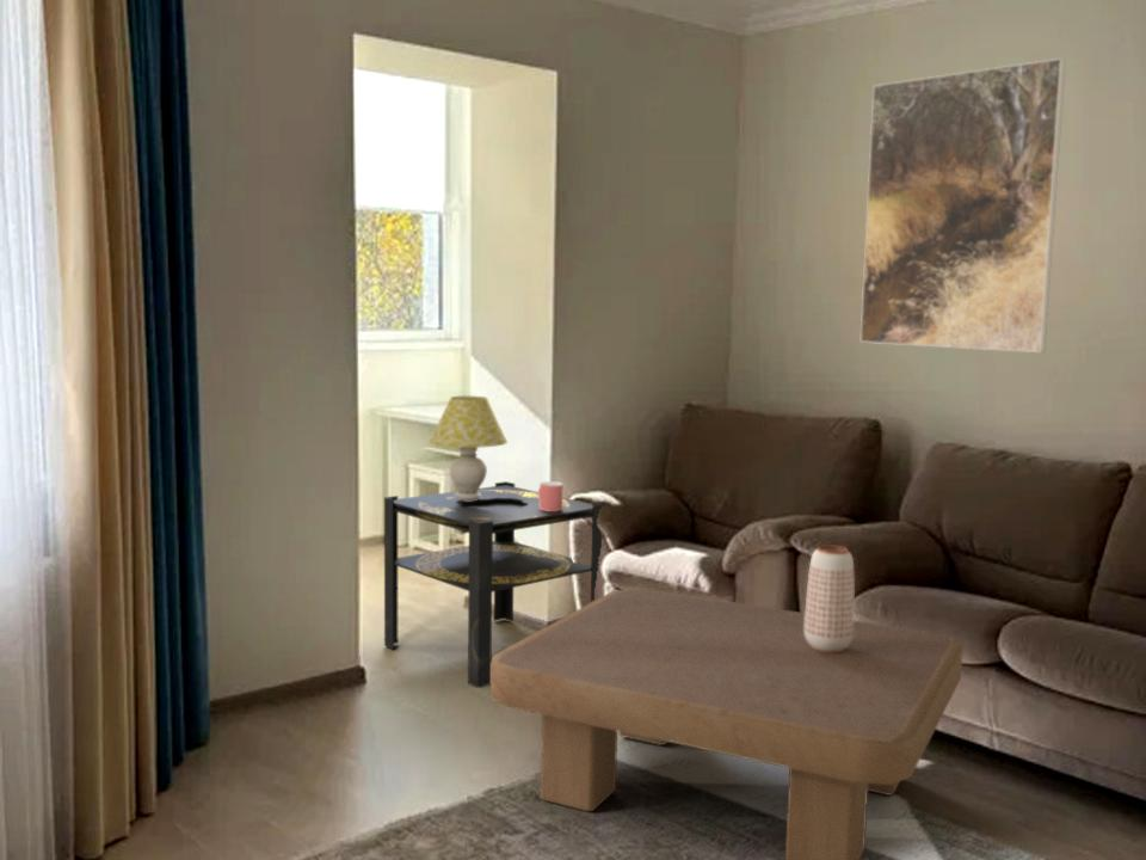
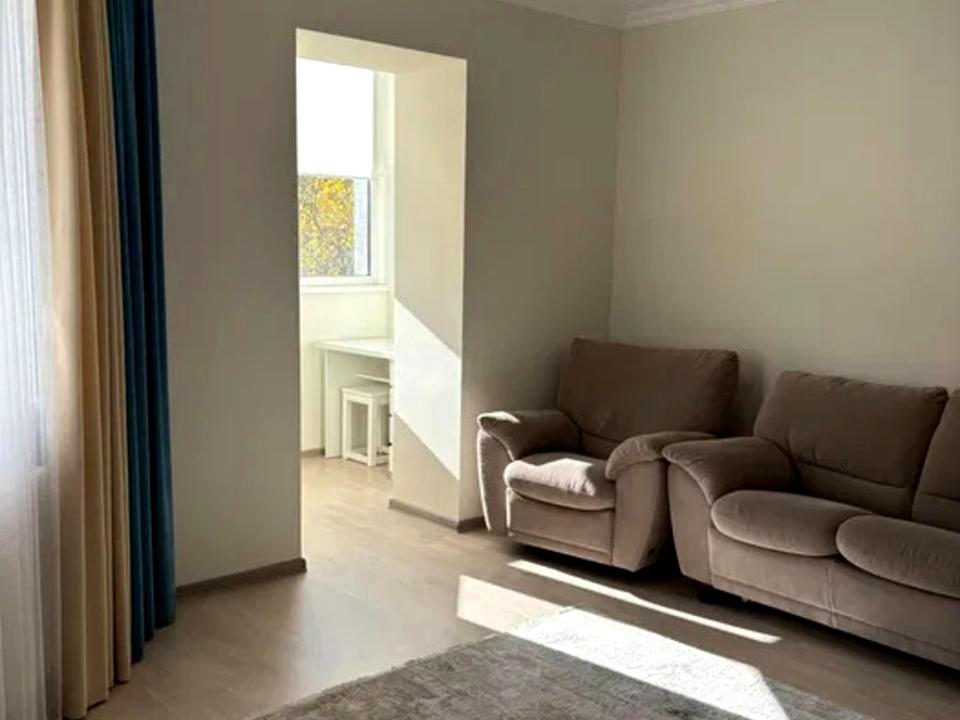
- side table (493, 576)
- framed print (954, 211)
- planter (830, 597)
- coffee table (731, 719)
- table lamp (468, 446)
- mug (548, 491)
